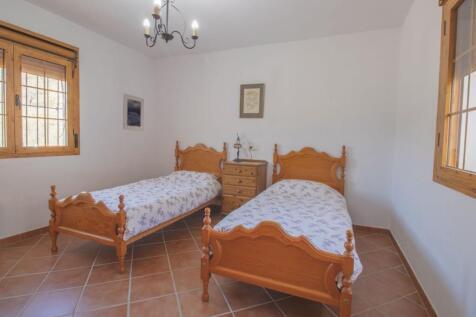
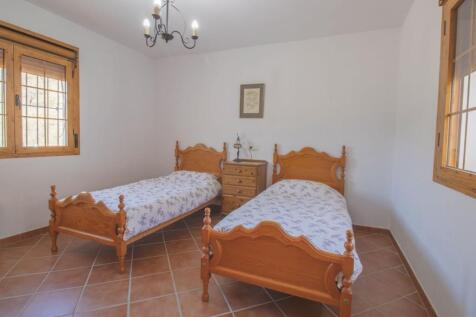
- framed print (133, 113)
